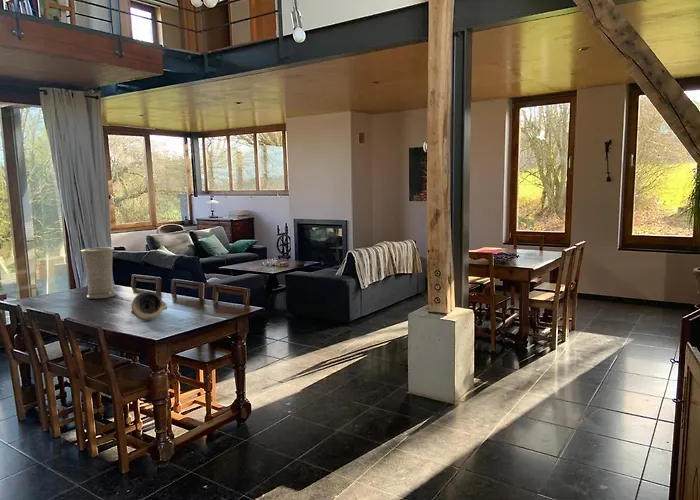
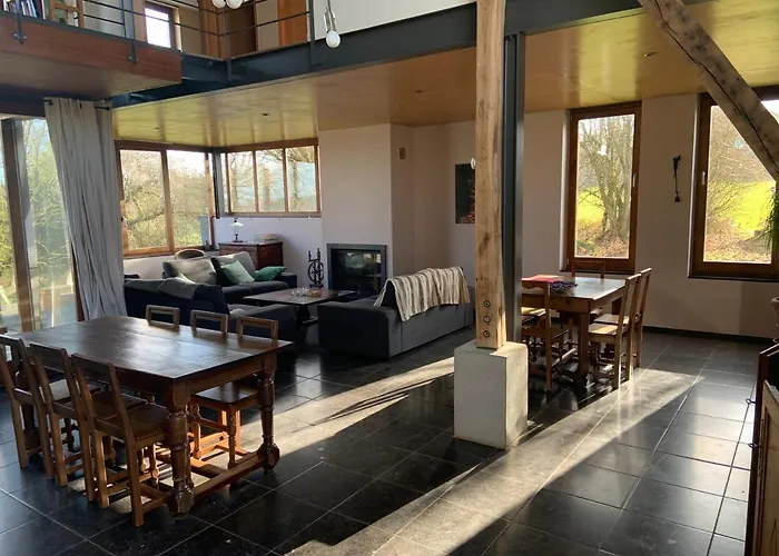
- vase (99, 272)
- teapot (145, 303)
